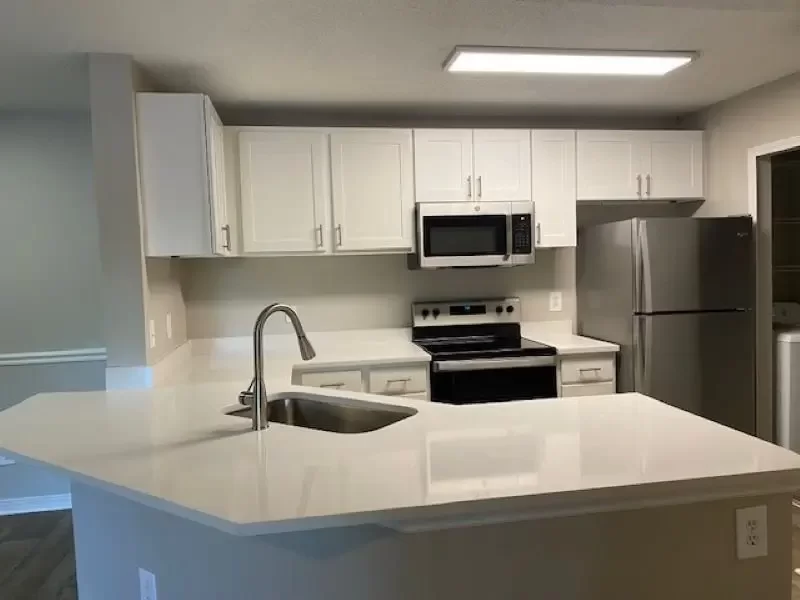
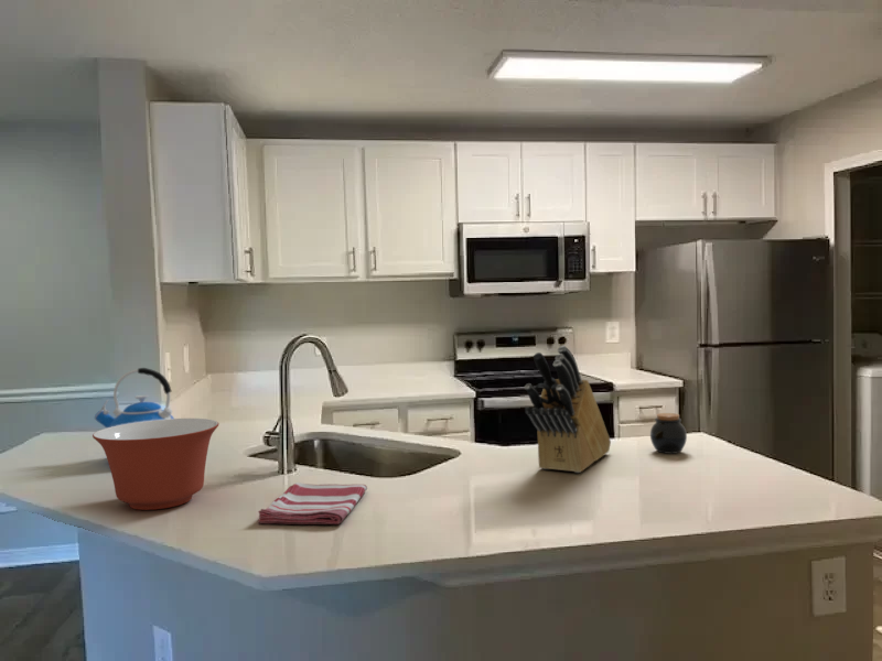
+ dish towel (316, 499)
+ jar (668, 433)
+ knife block (569, 403)
+ mixing bowl (159, 464)
+ kettle (135, 413)
